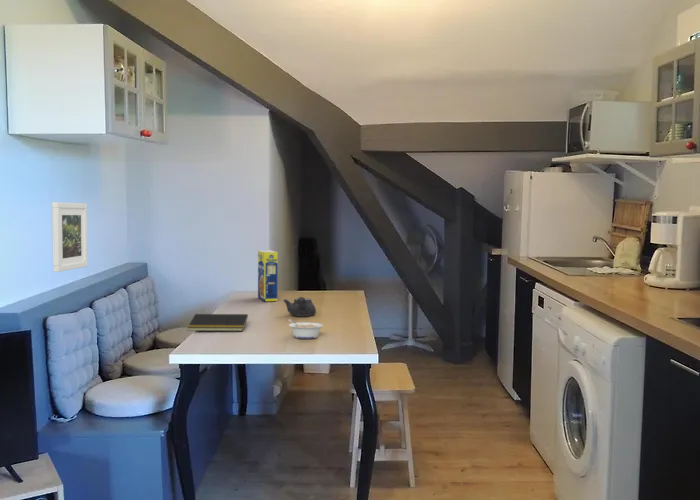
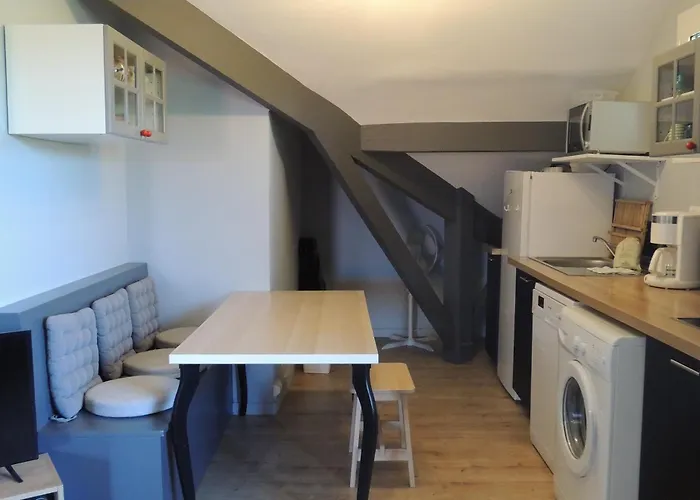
- notepad (218, 322)
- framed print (70, 236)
- teapot (300, 305)
- legume (304, 329)
- legume (267, 275)
